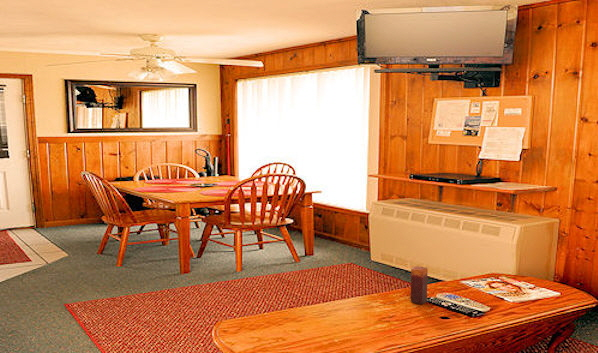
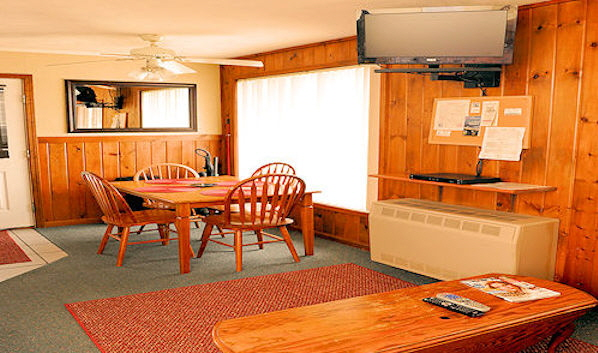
- candle (419, 284)
